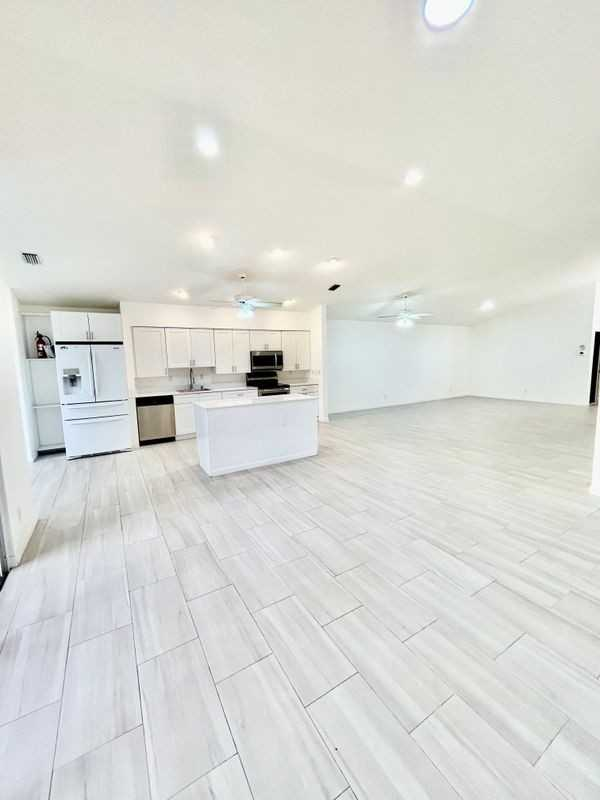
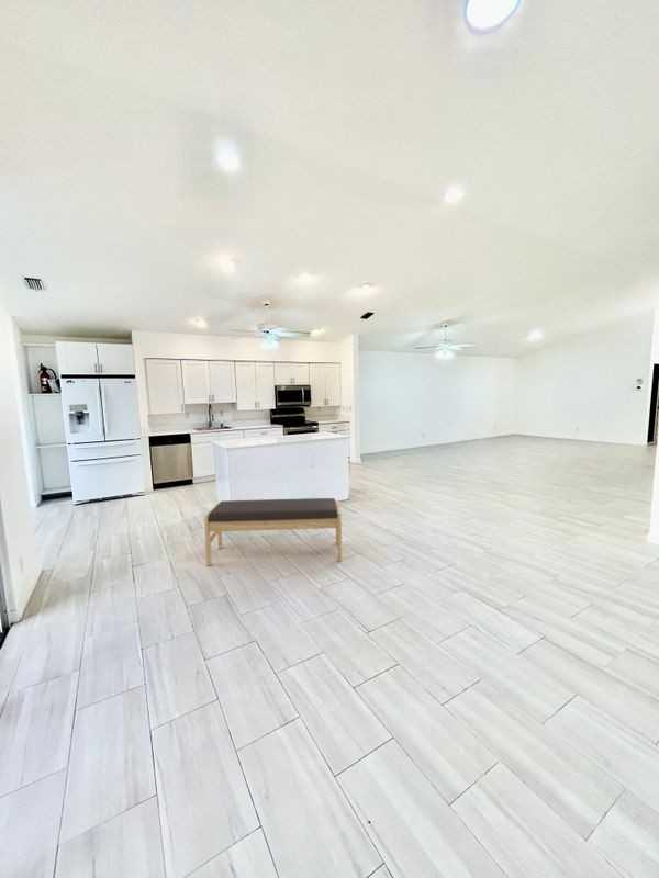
+ bench (276, 529)
